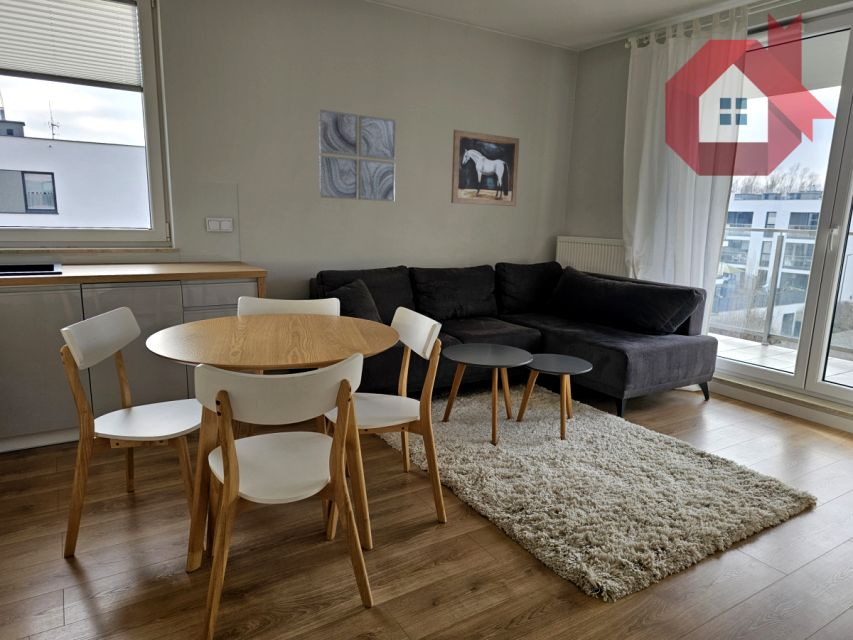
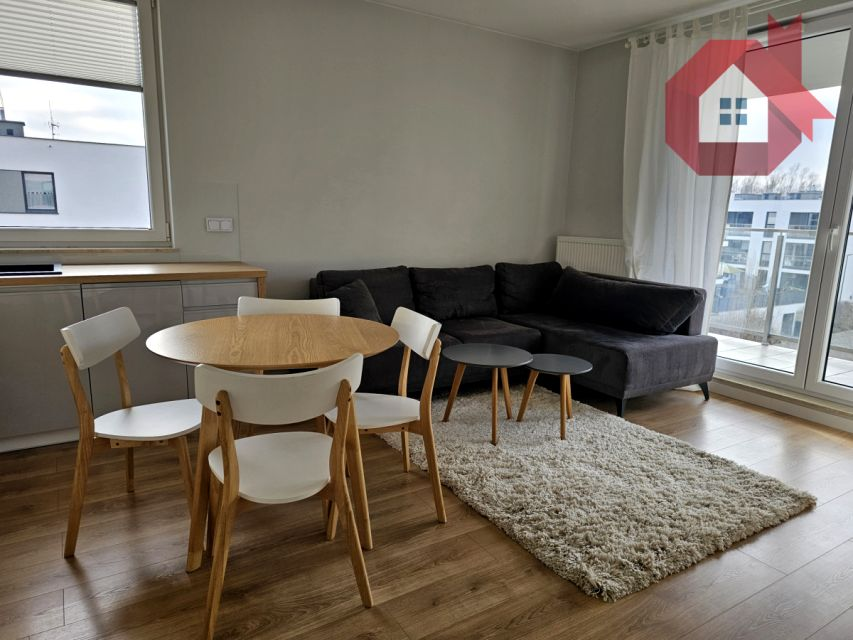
- wall art (357, 159)
- wall art (486, 169)
